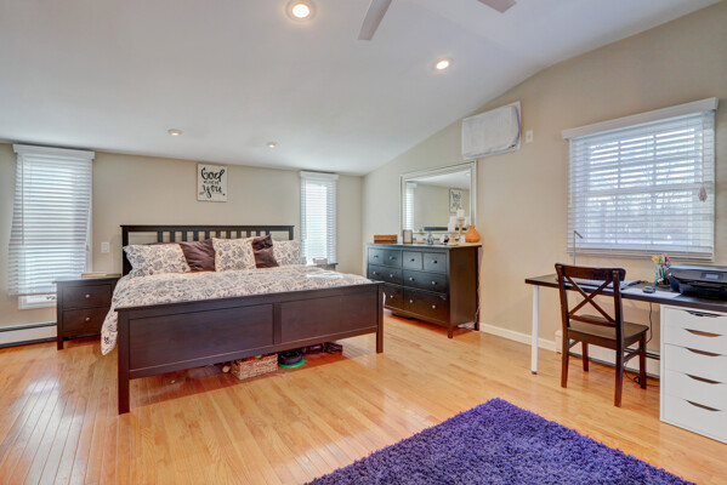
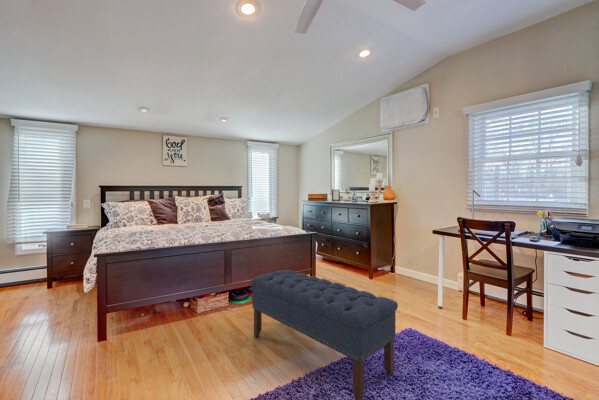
+ bench (315, 318)
